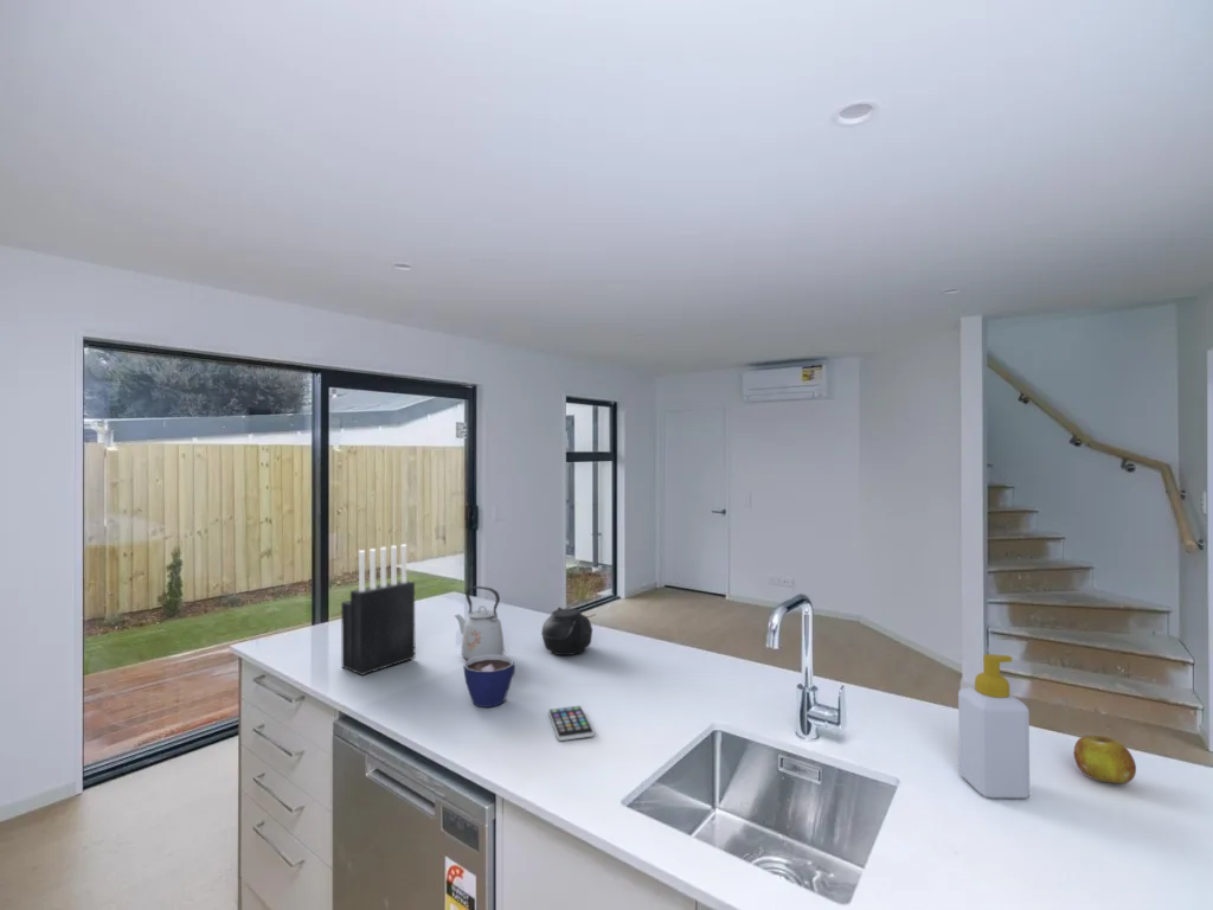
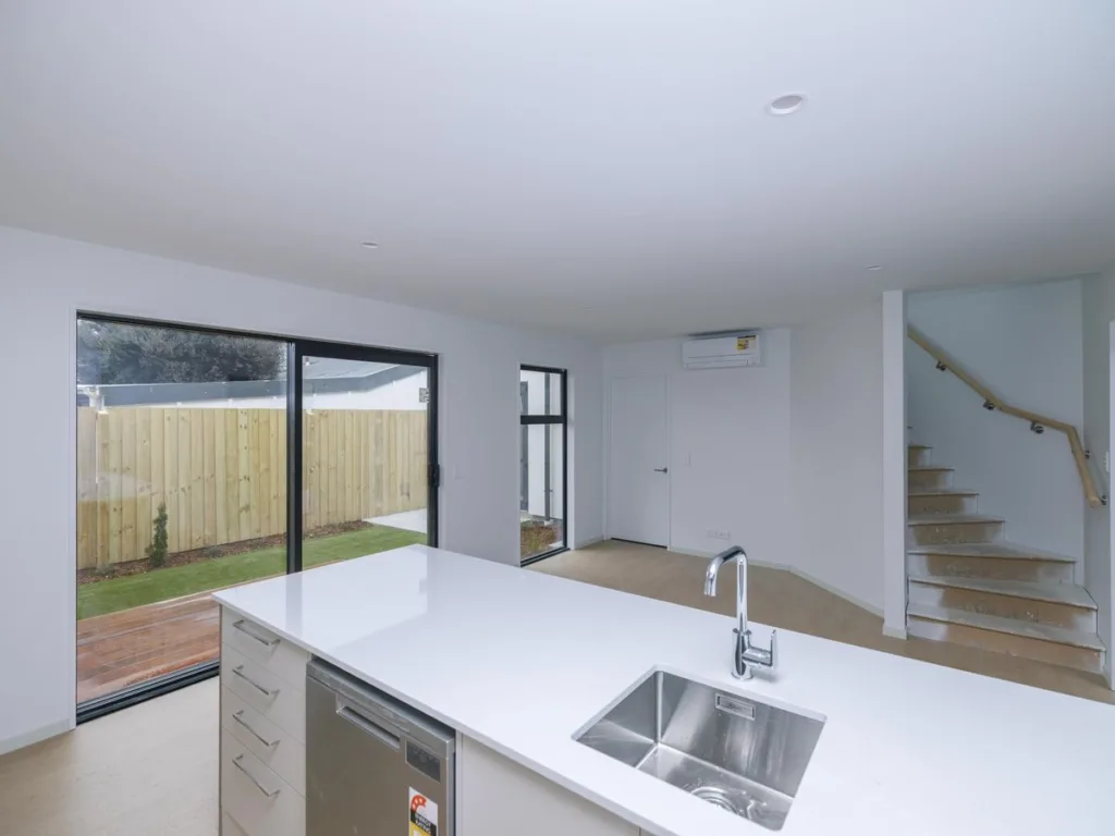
- fruit (1104, 758)
- smartphone (570, 722)
- soap bottle (991, 720)
- cup (494, 678)
- knife block (377, 603)
- kettle (476, 621)
- teapot (569, 632)
